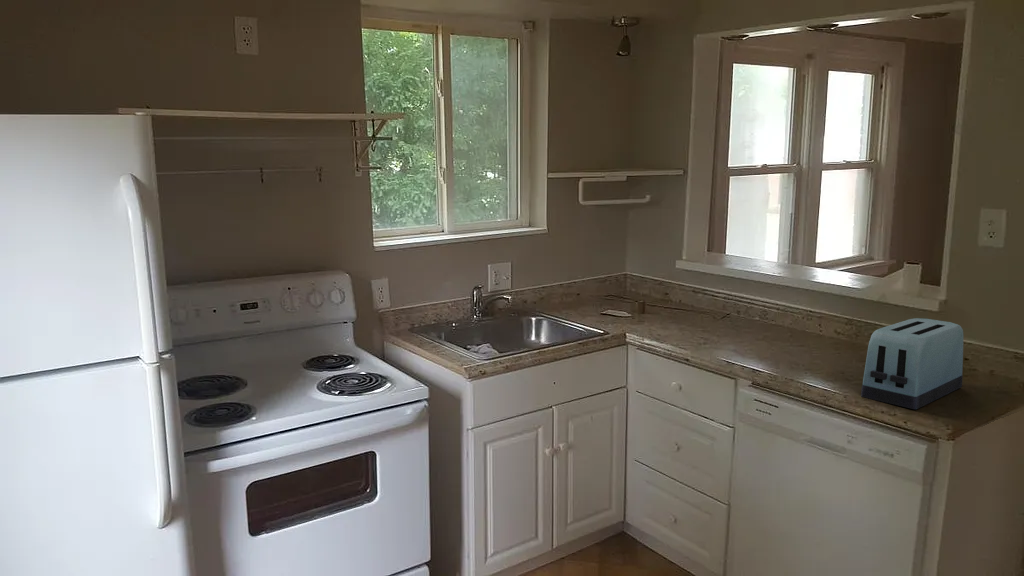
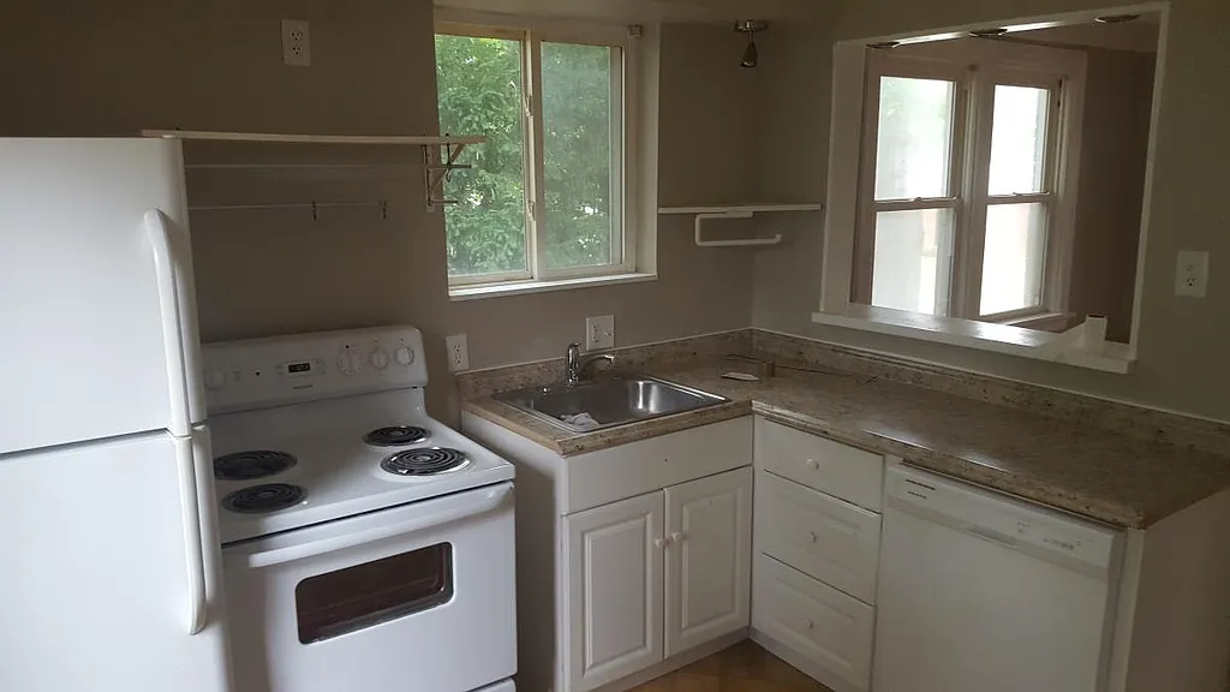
- toaster (914, 359)
